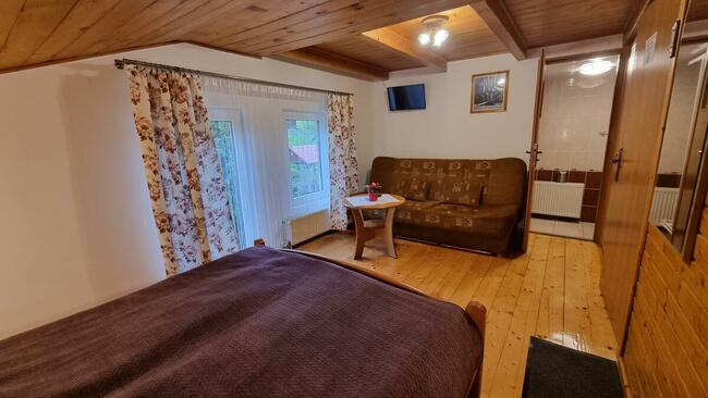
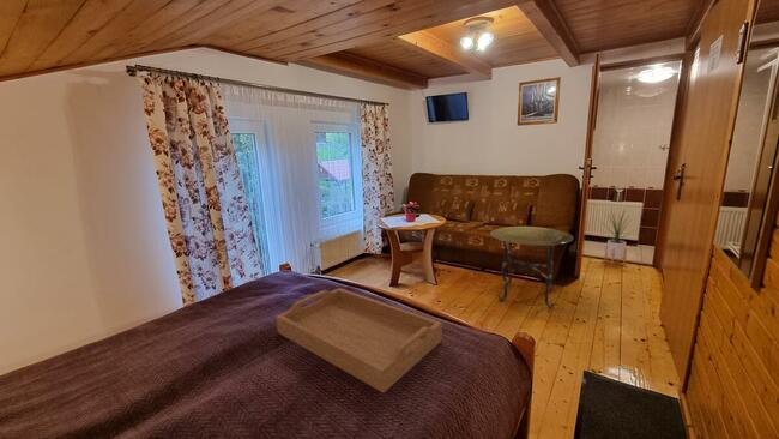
+ serving tray (356, 325)
+ house plant (617, 234)
+ side table (527, 265)
